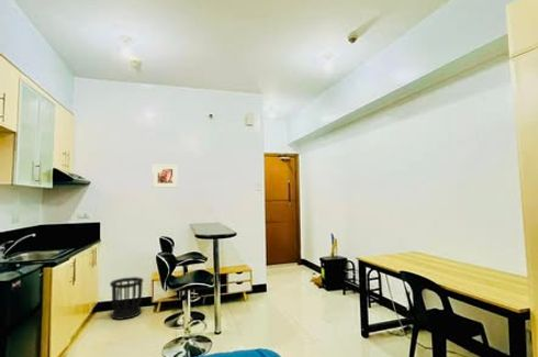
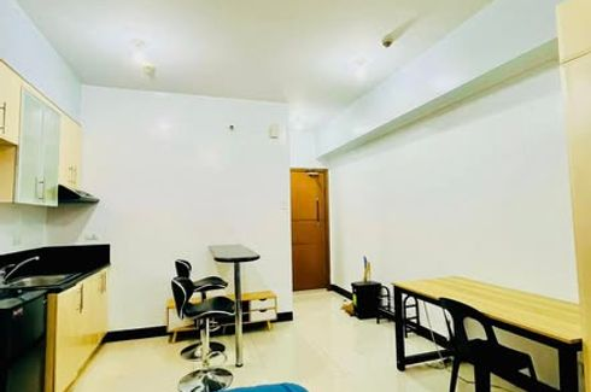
- wastebasket (125, 297)
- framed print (165, 176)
